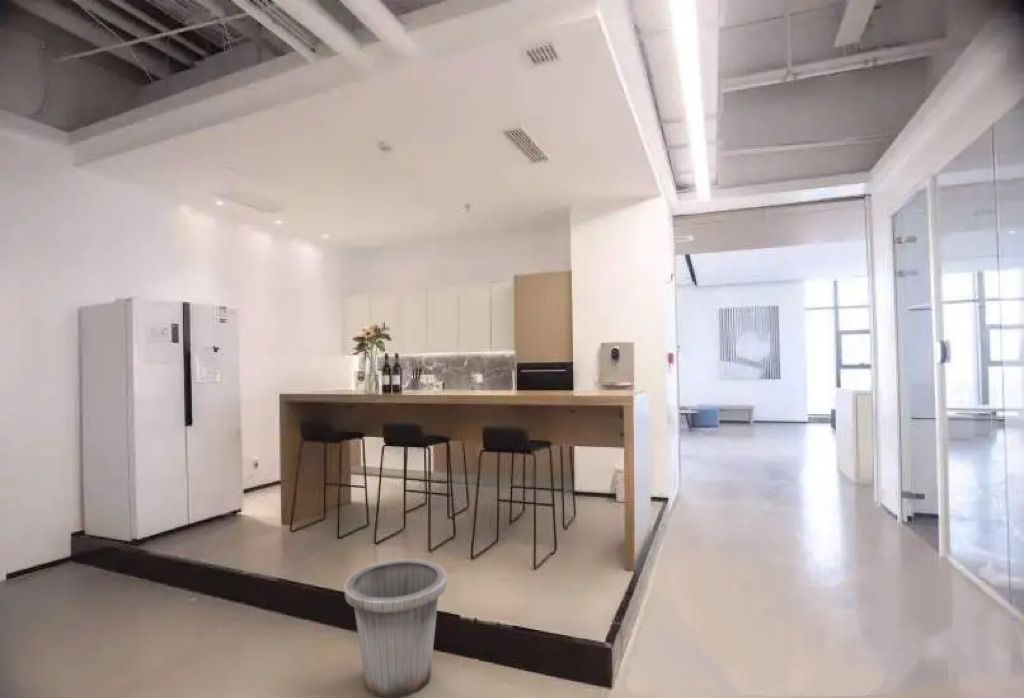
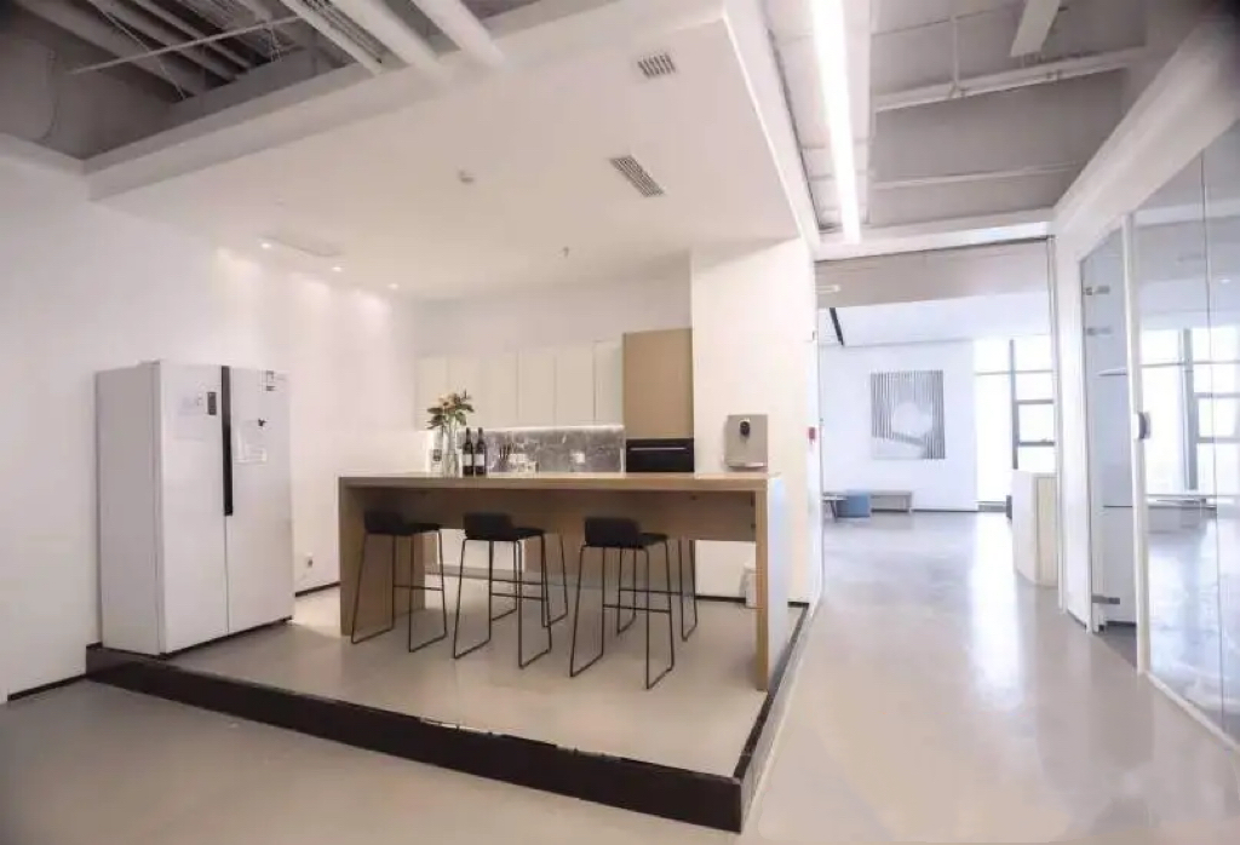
- trash can (397, 628)
